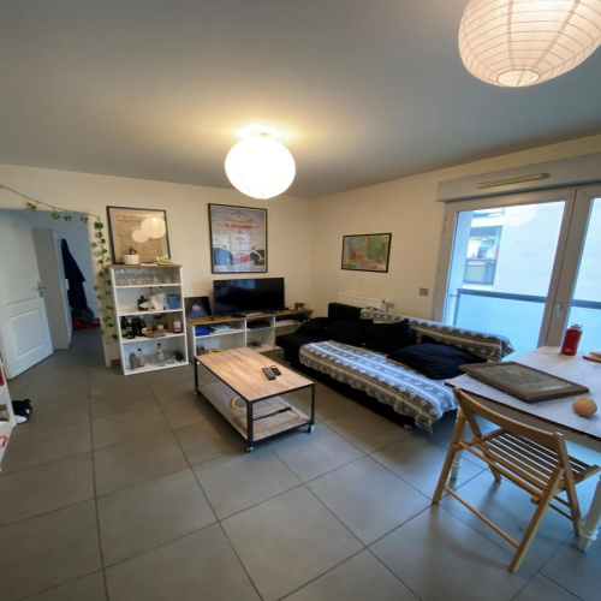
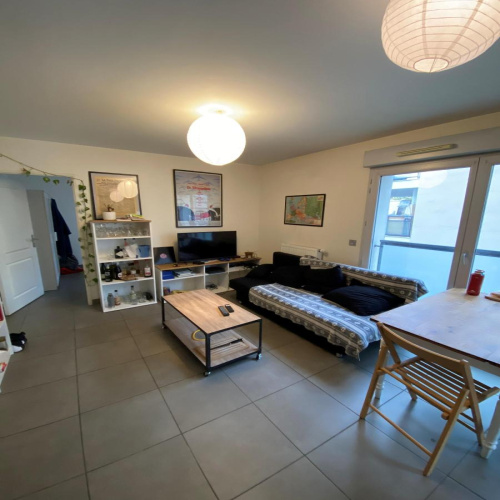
- fruit (584, 406)
- board game (519, 377)
